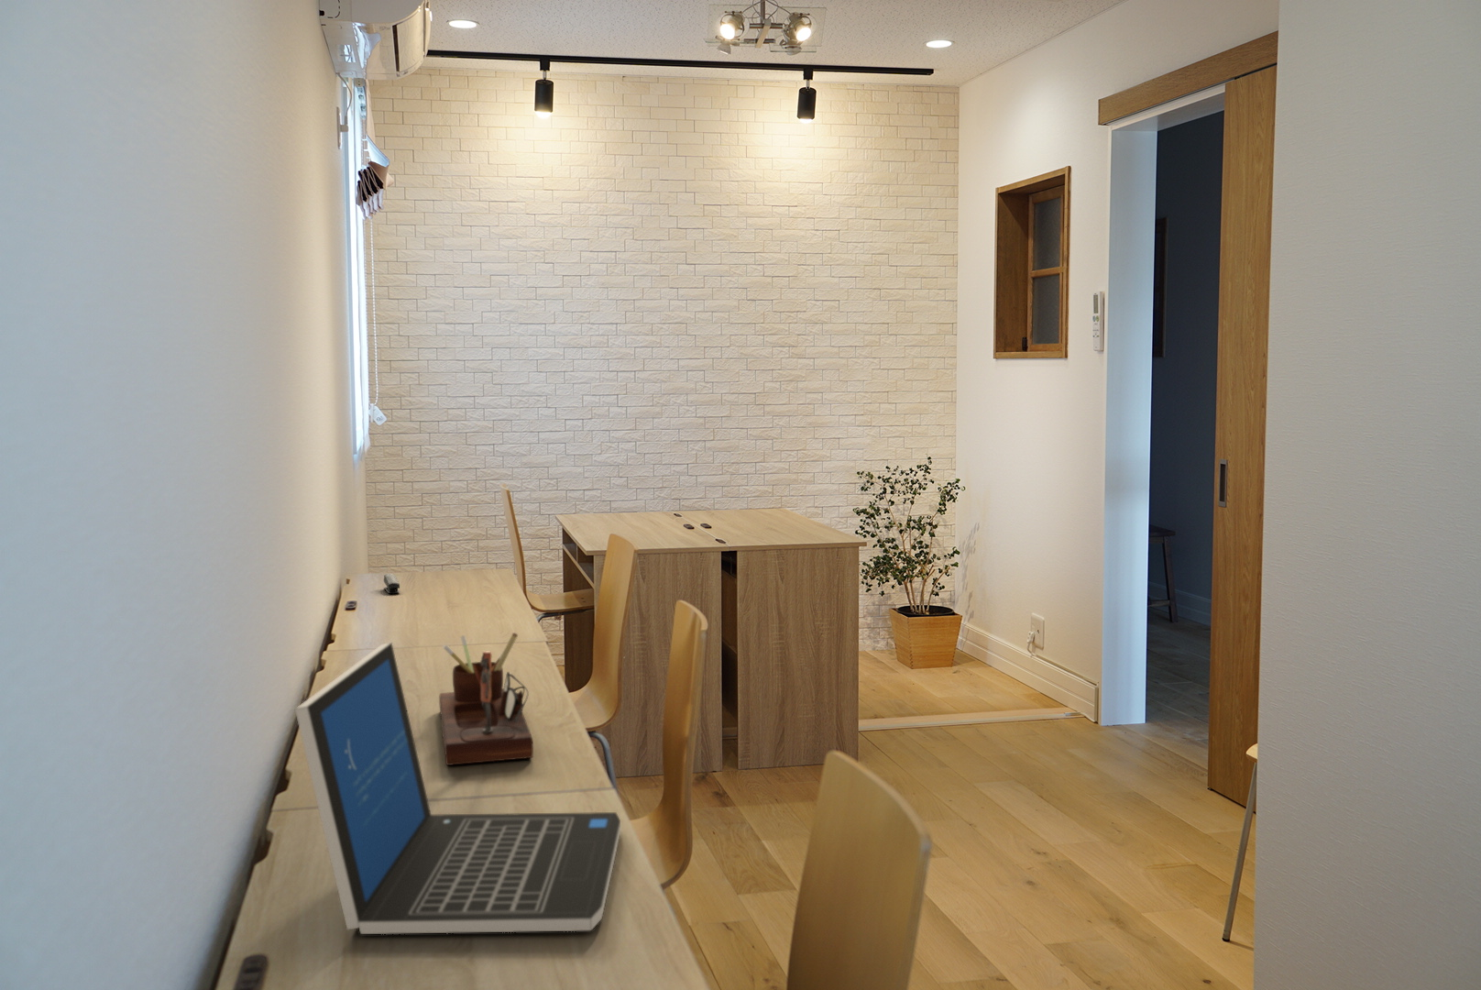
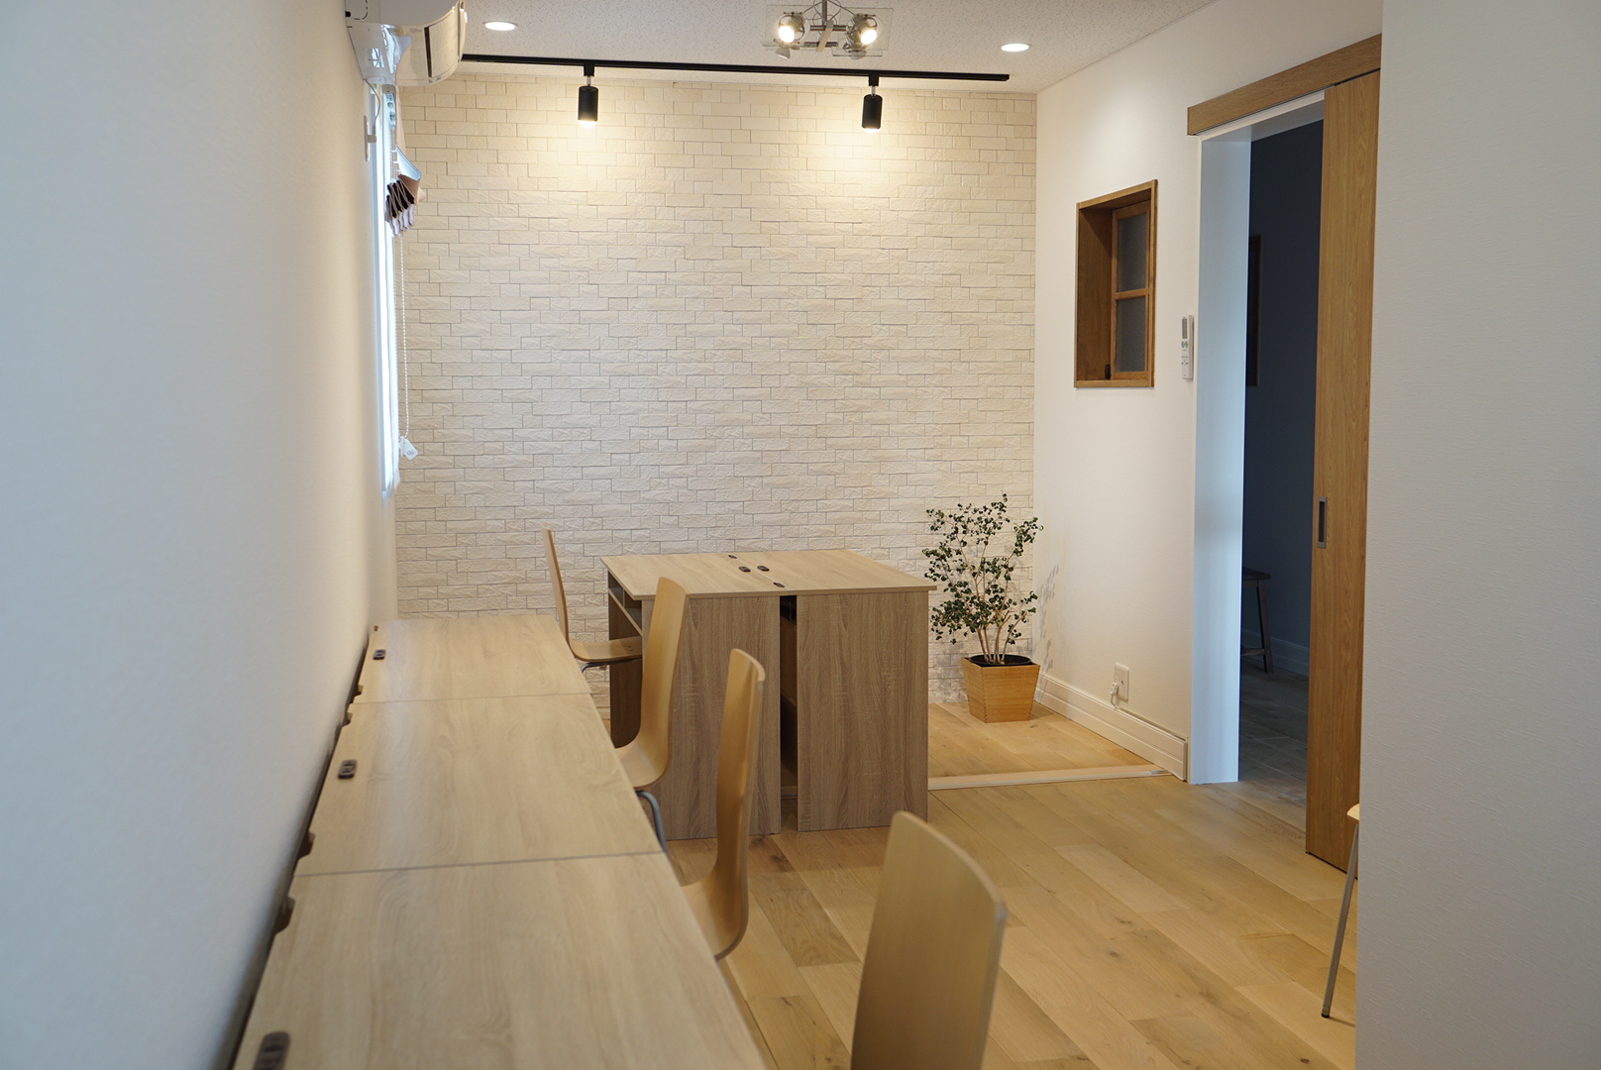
- laptop (478, 814)
- stapler (391, 583)
- desk organizer (483, 682)
